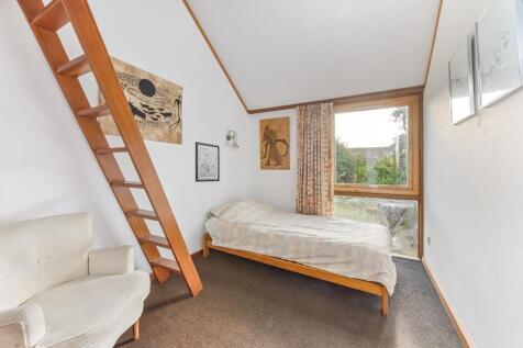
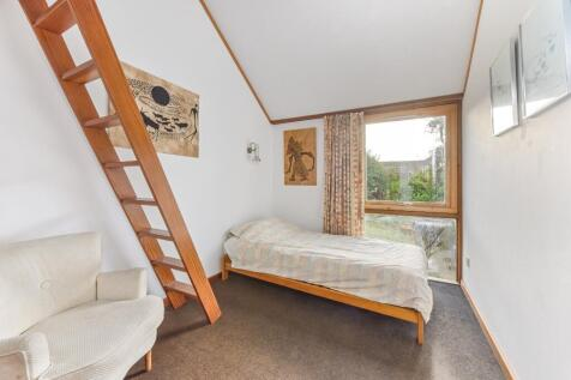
- wall art (208, 162)
